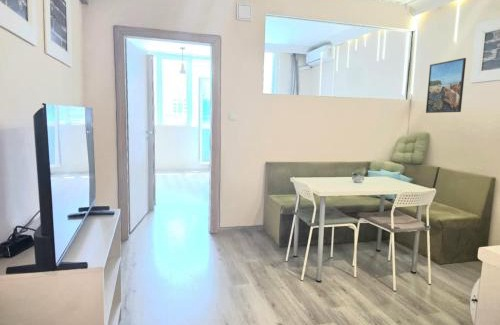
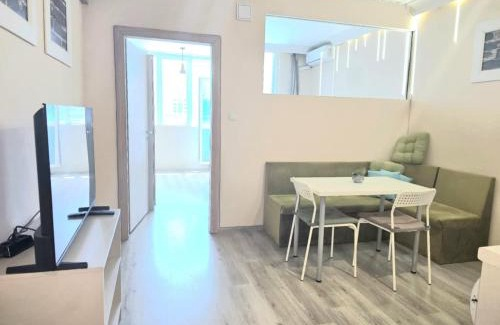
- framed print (444, 87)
